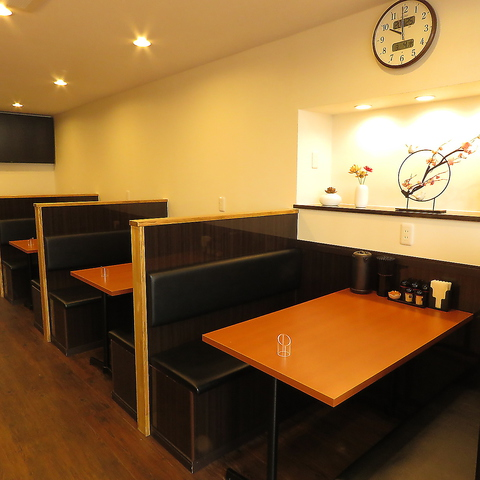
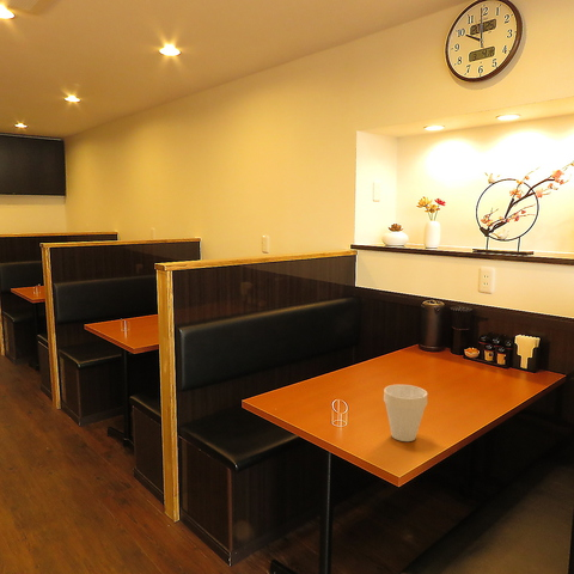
+ cup (404, 414)
